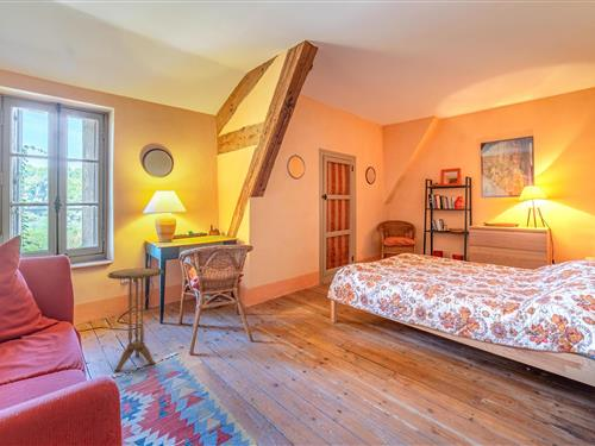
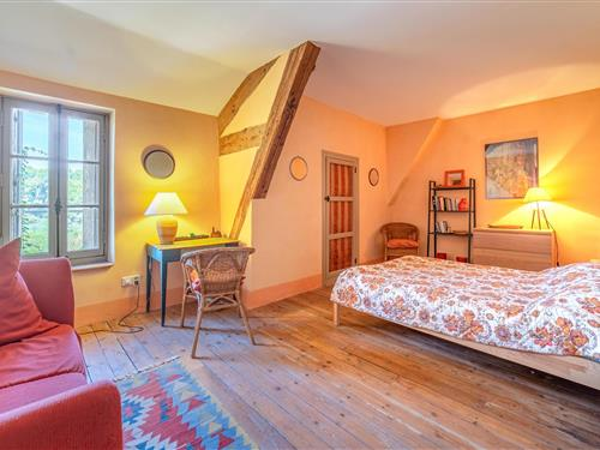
- side table (136, 316)
